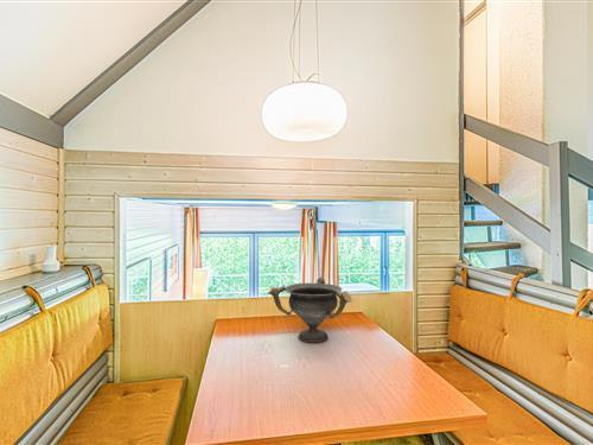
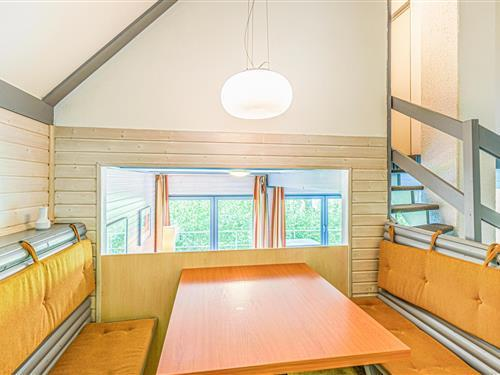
- decorative bowl (318, 309)
